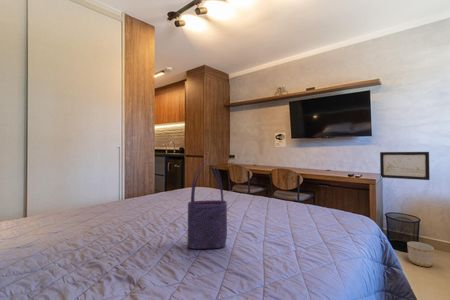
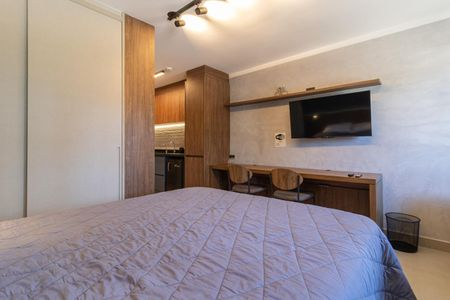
- wall art (403, 165)
- tote bag (207, 203)
- planter (420, 254)
